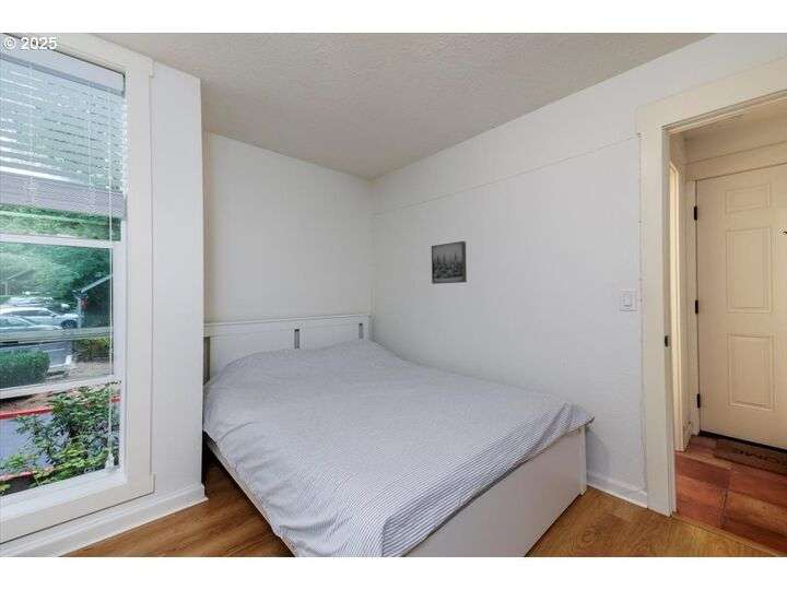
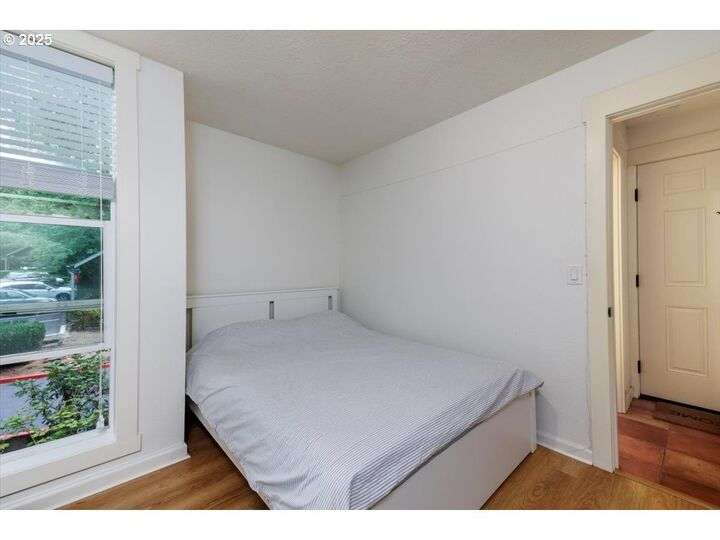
- wall art (448, 263)
